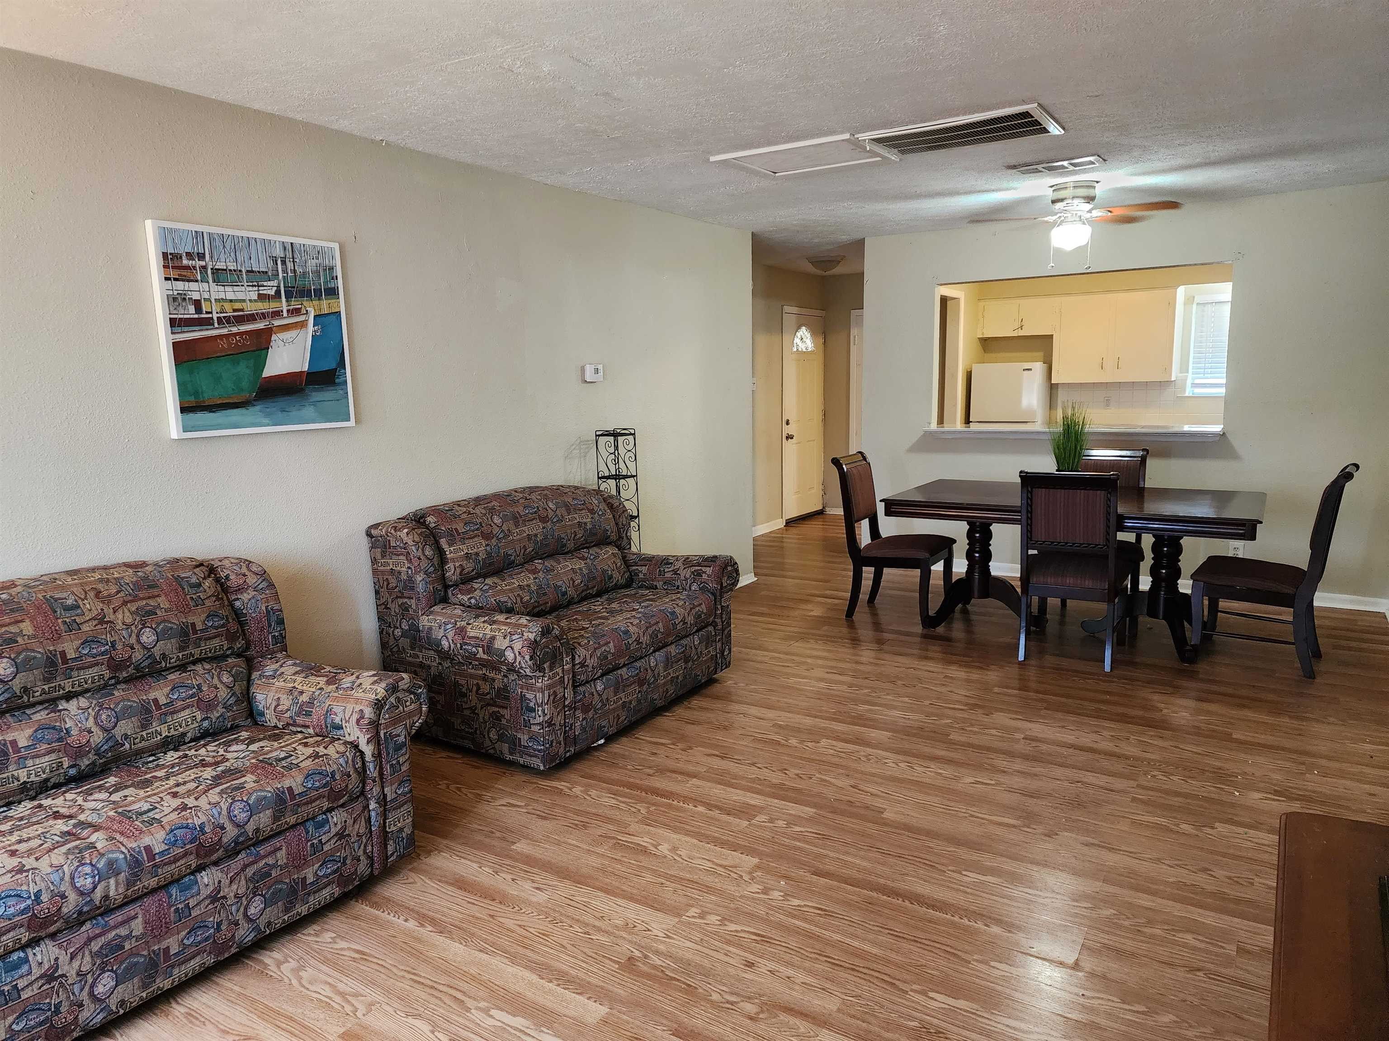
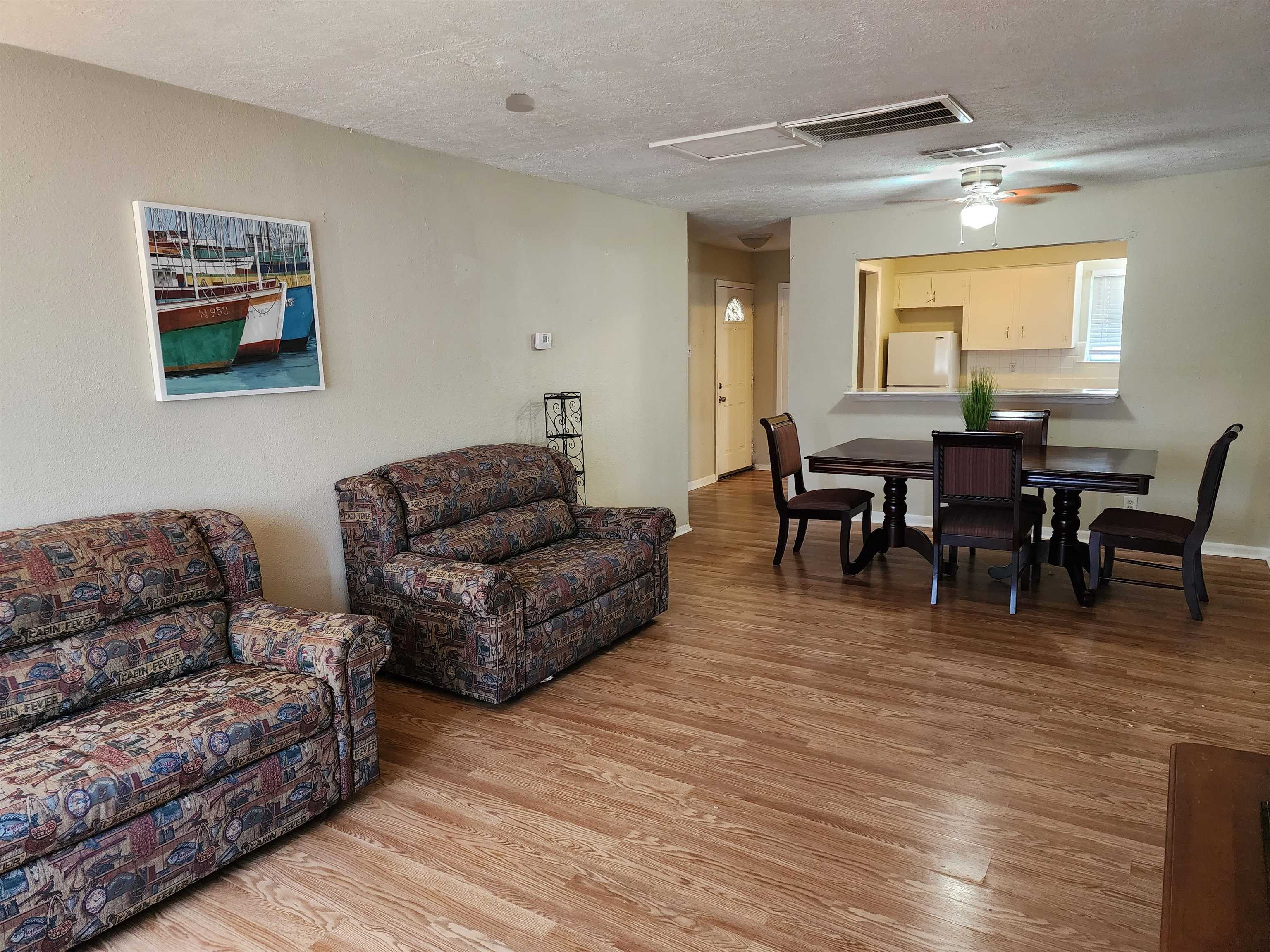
+ smoke detector (520, 101)
